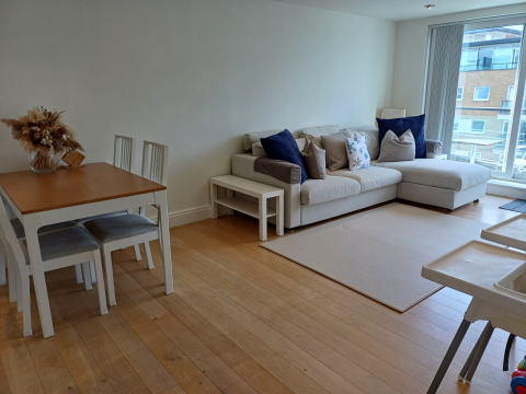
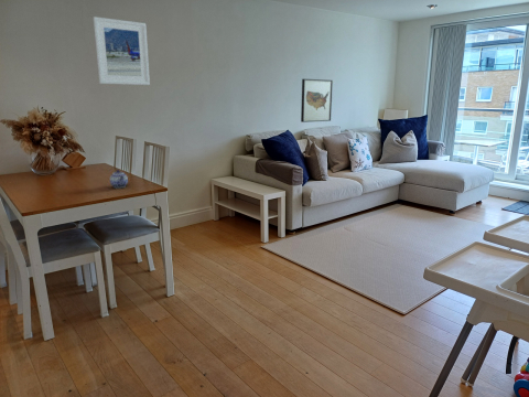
+ teapot (118, 178)
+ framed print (122, 52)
+ wall art (316, 100)
